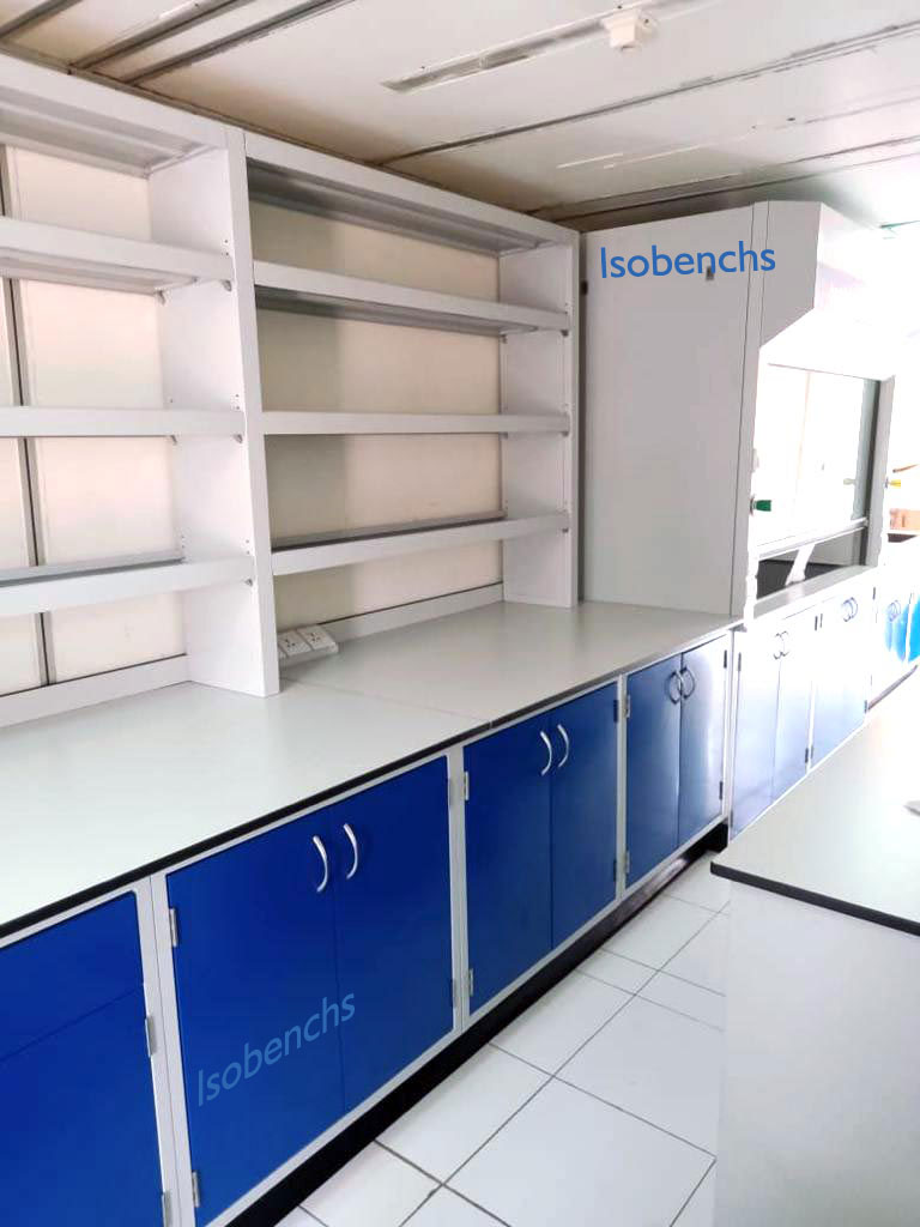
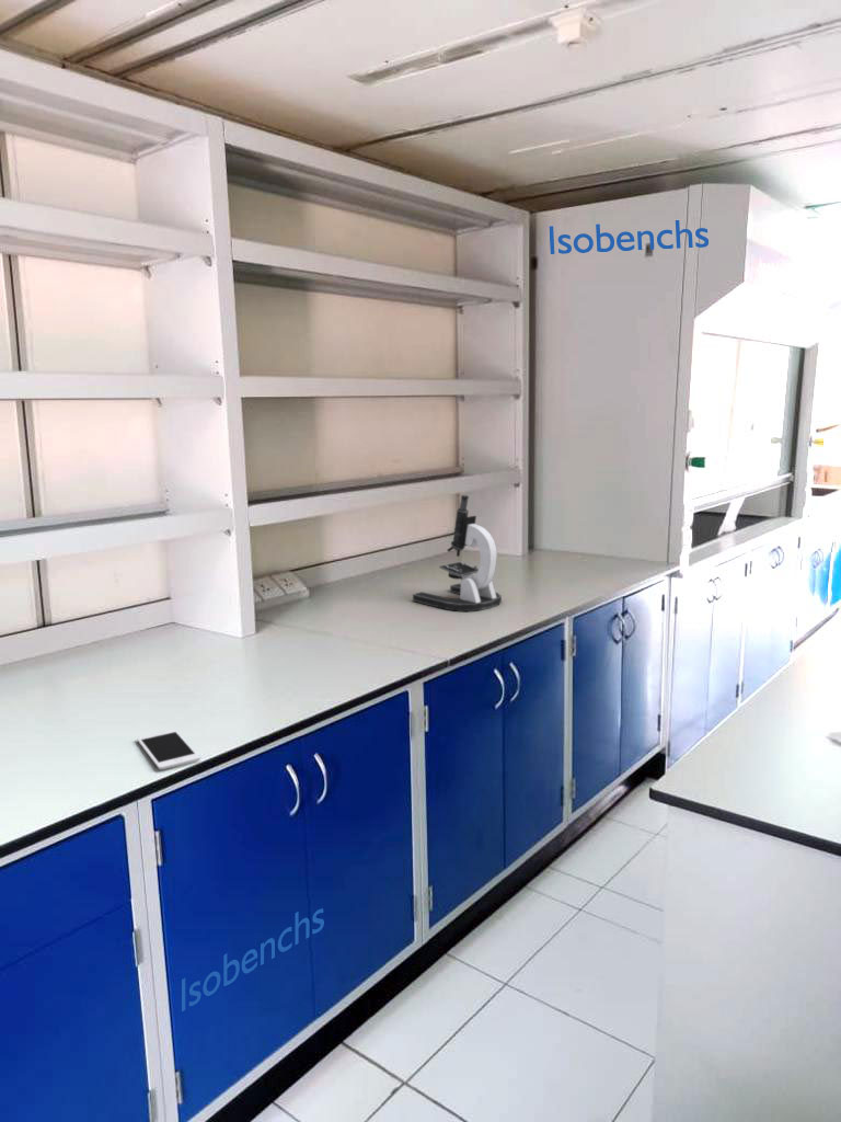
+ microscope (463, 548)
+ cell phone (168, 748)
